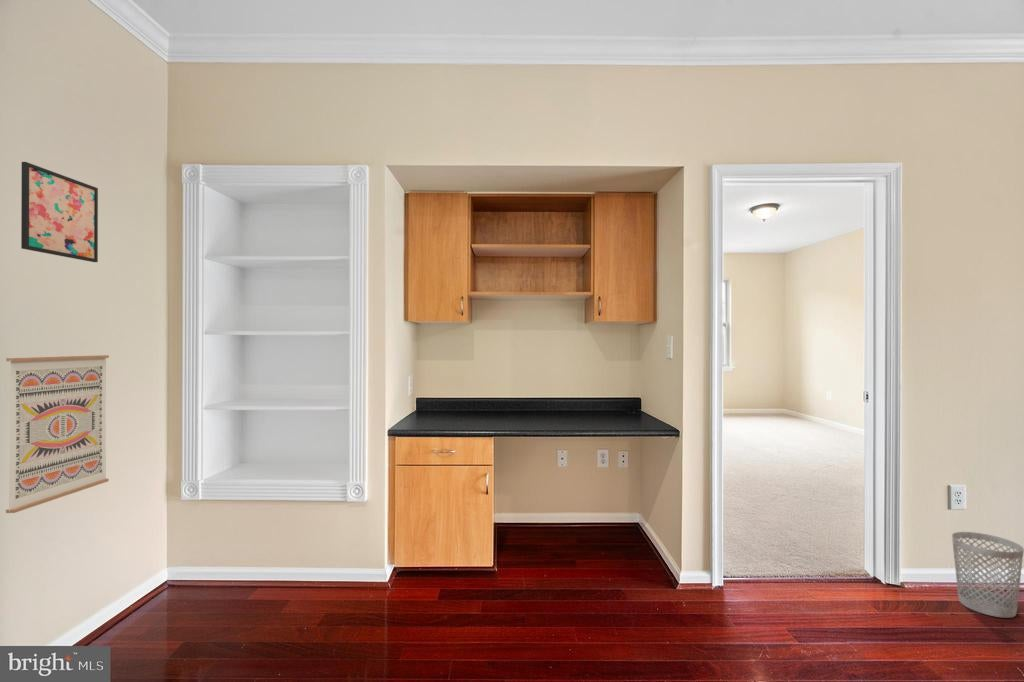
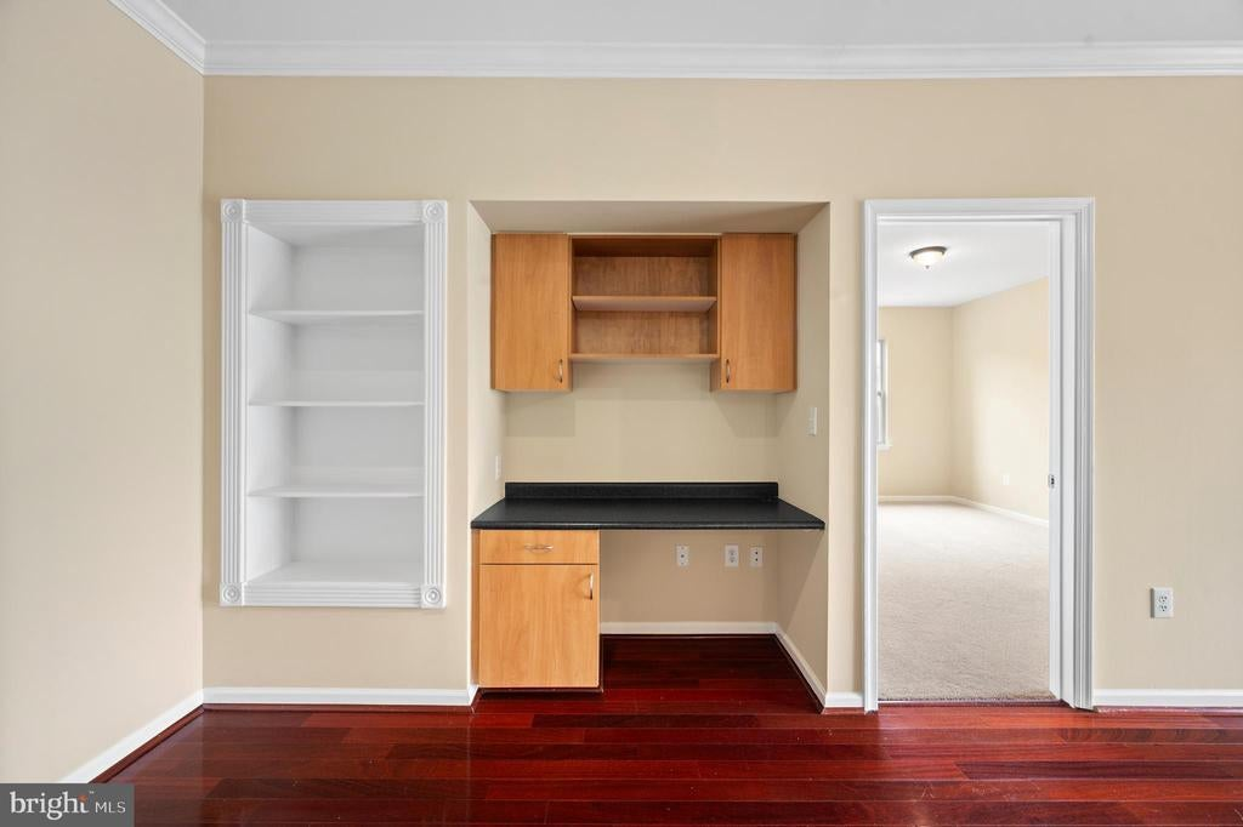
- wall art (62, 215)
- wall art (62, 425)
- wastebasket (986, 573)
